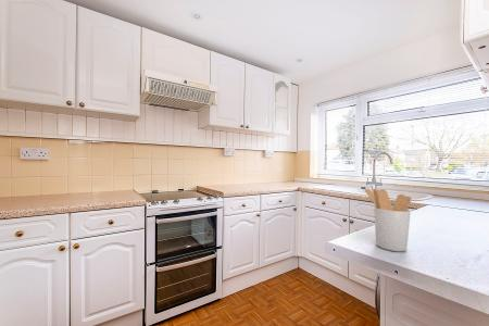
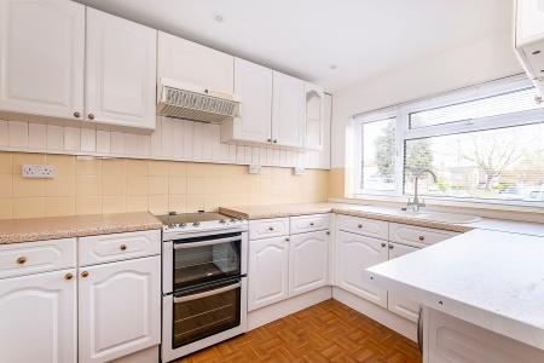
- utensil holder (386, 215)
